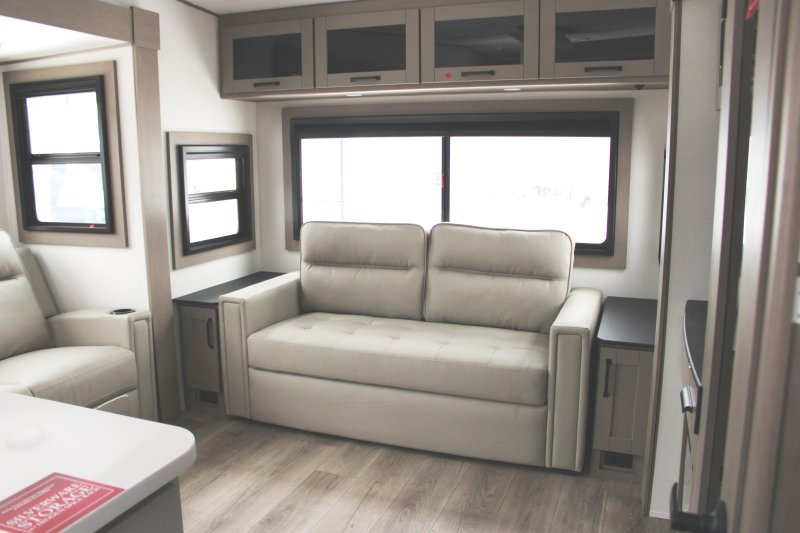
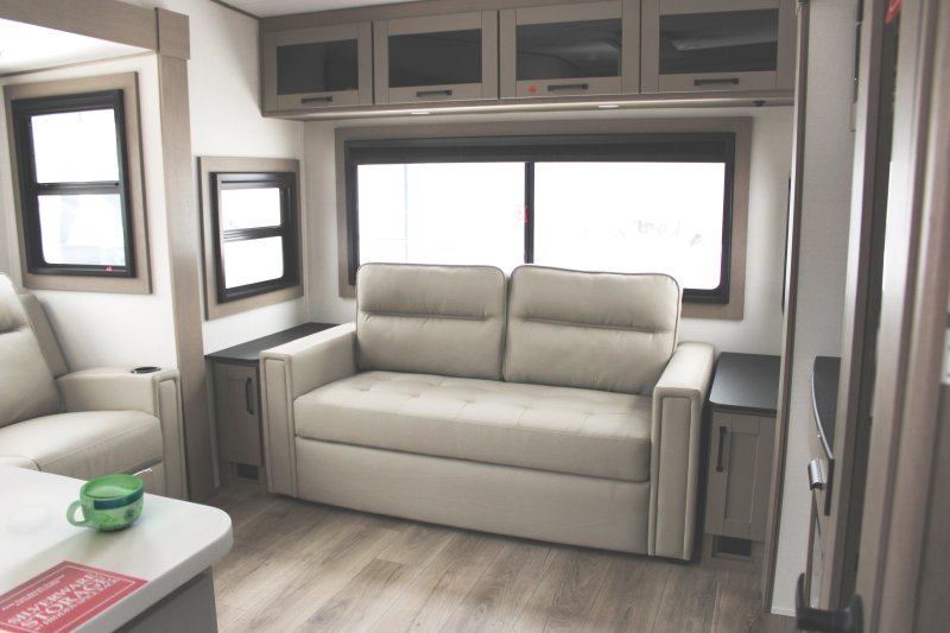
+ cup (106, 507)
